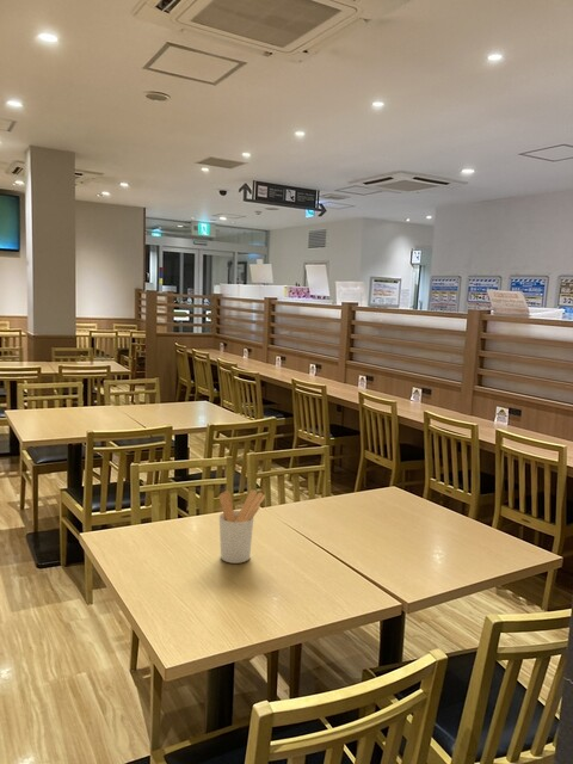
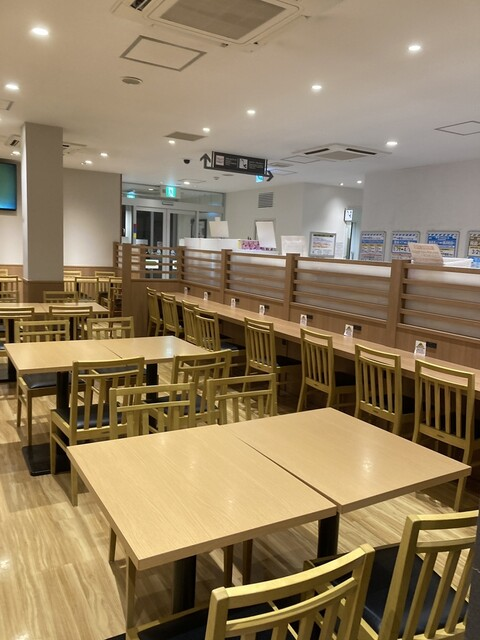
- utensil holder (242, 524)
